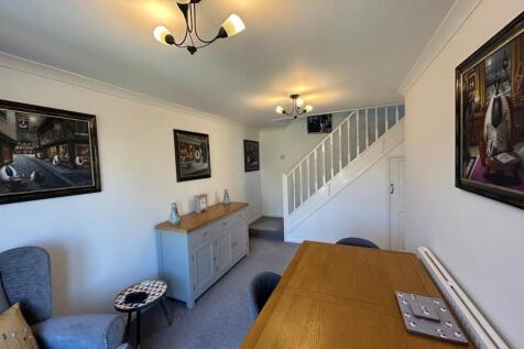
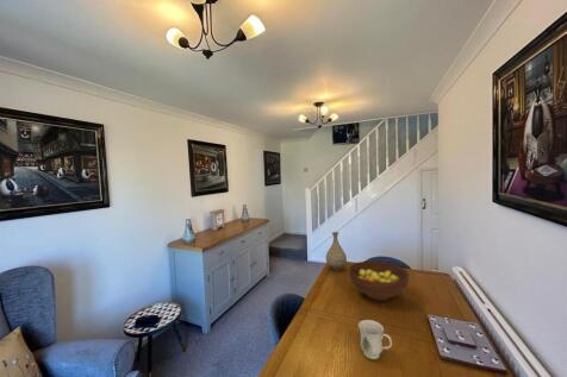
+ fruit bowl (378, 283)
+ mug (375, 343)
+ vase (336, 251)
